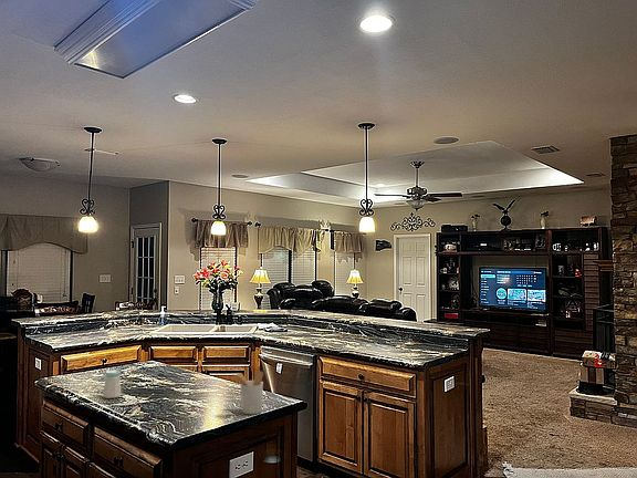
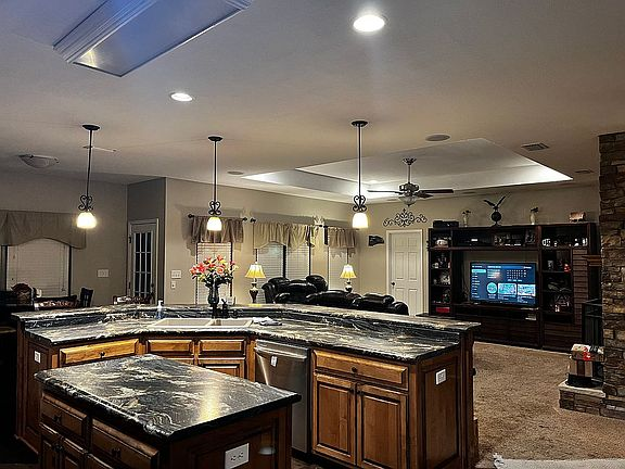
- utensil holder (247, 391)
- salt shaker (112, 383)
